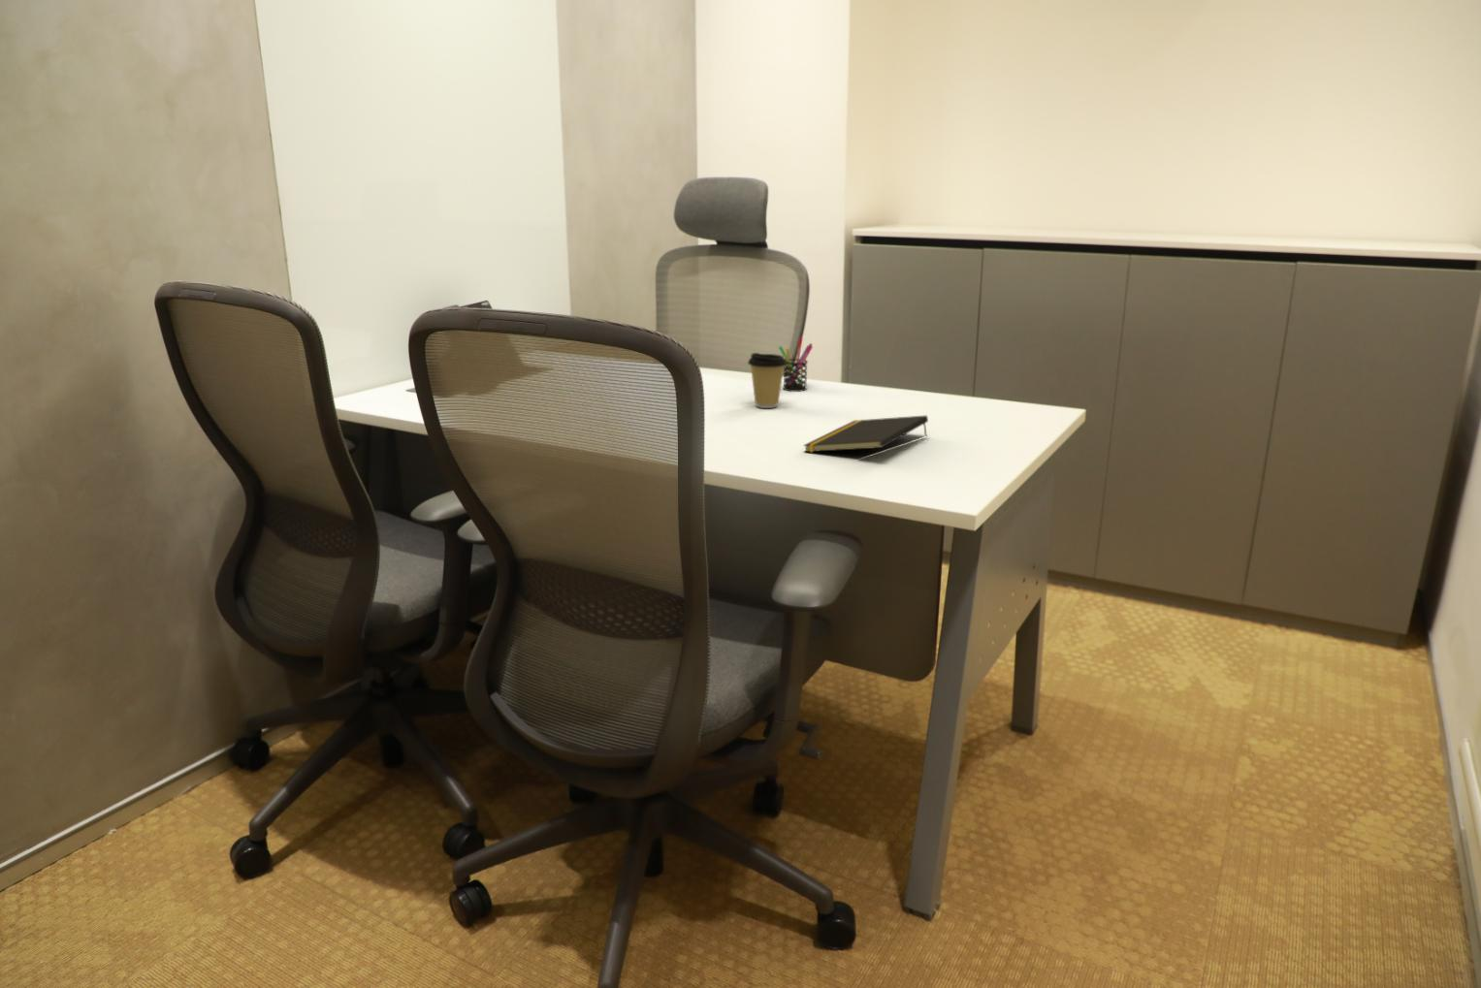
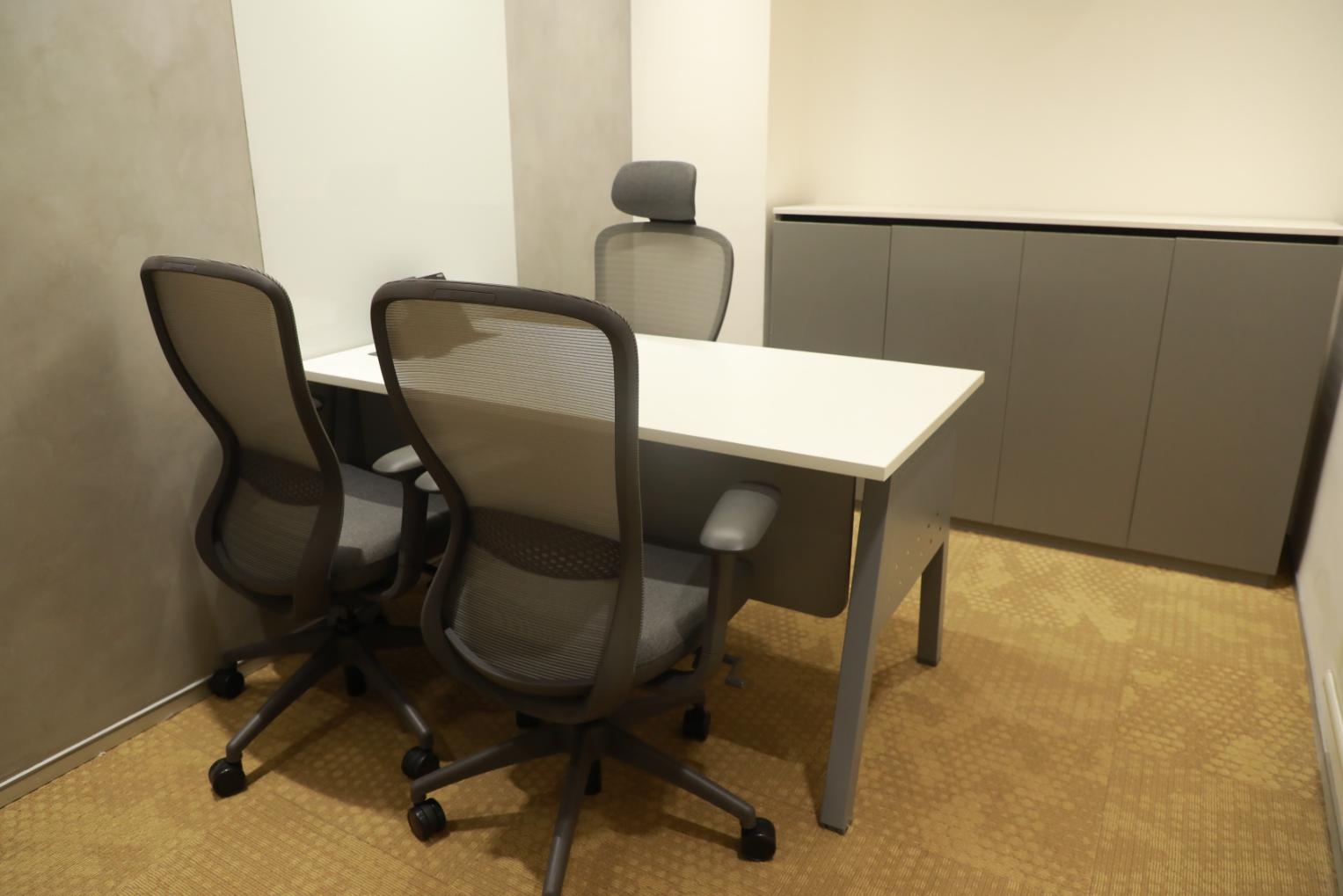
- coffee cup (766, 380)
- notepad (867, 432)
- pen holder (793, 364)
